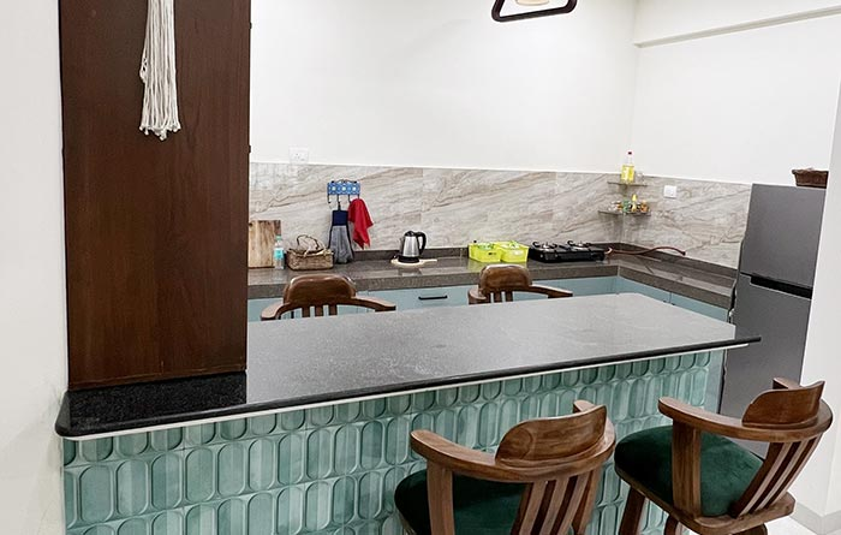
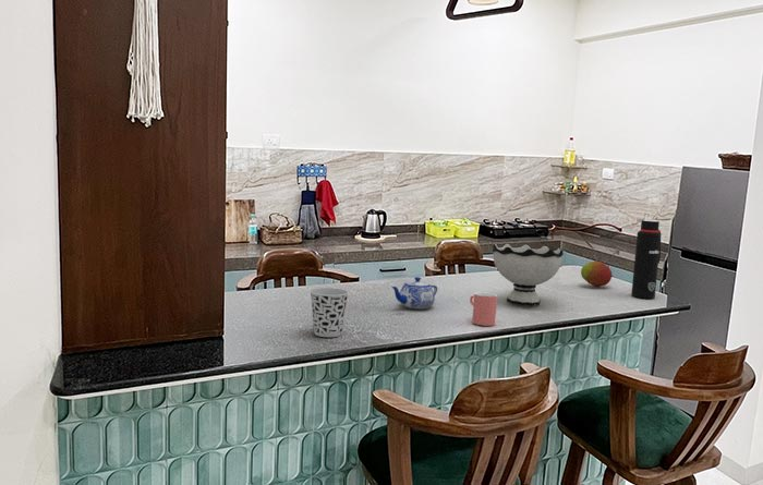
+ teapot (414, 292)
+ bowl (523, 272)
+ cup (481, 307)
+ water bottle (649, 258)
+ cup (328, 312)
+ fruit (596, 274)
